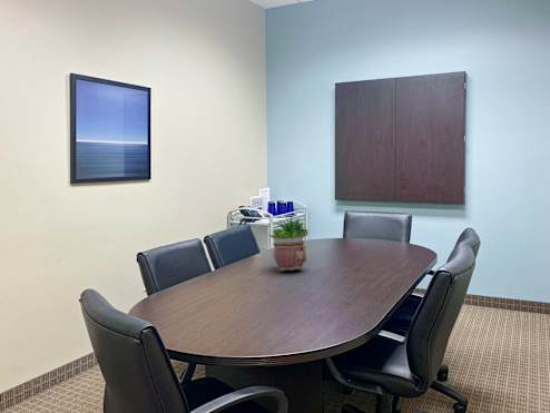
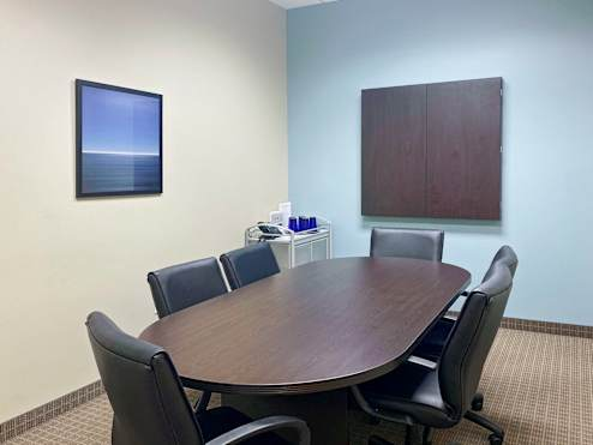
- potted plant (287, 242)
